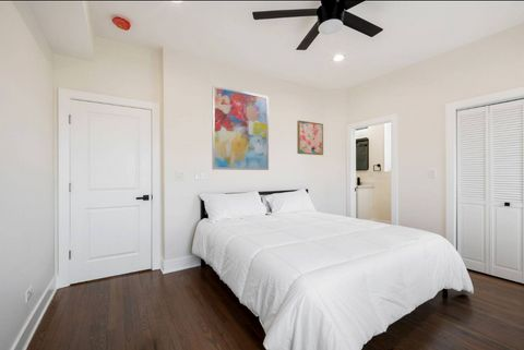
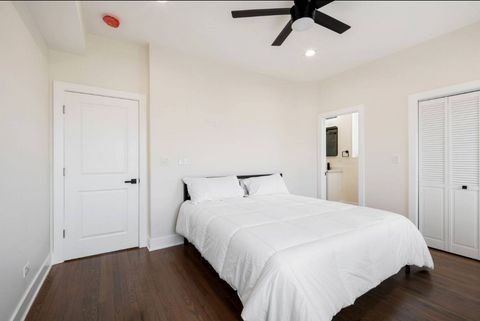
- wall art (310, 137)
- wall art (241, 130)
